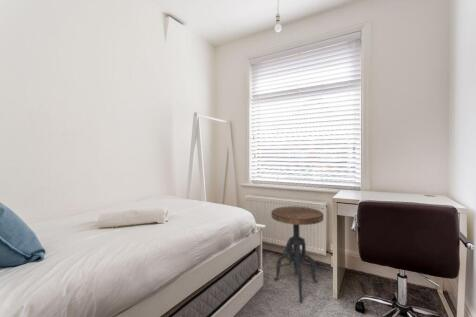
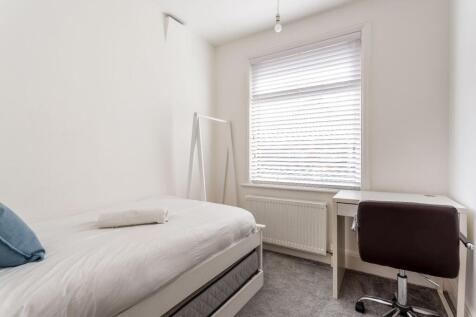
- side table (297, 249)
